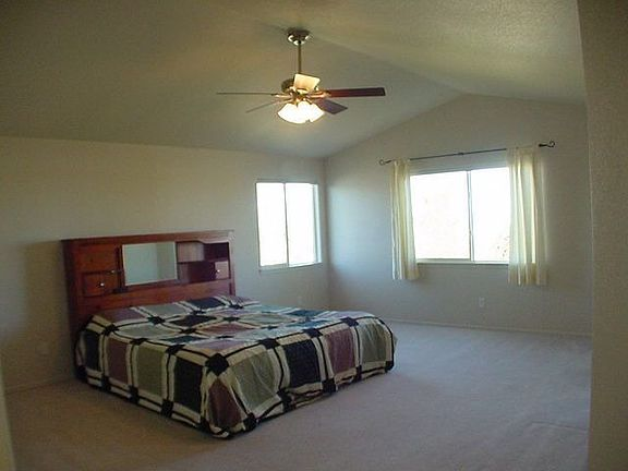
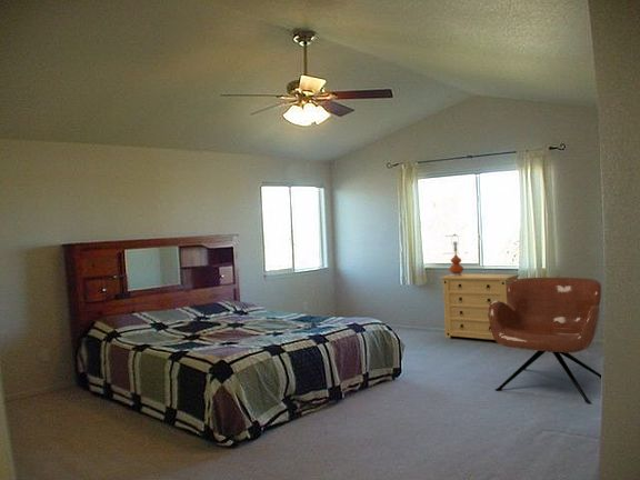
+ dresser (480, 307)
+ armchair (549, 332)
+ table lamp (456, 254)
